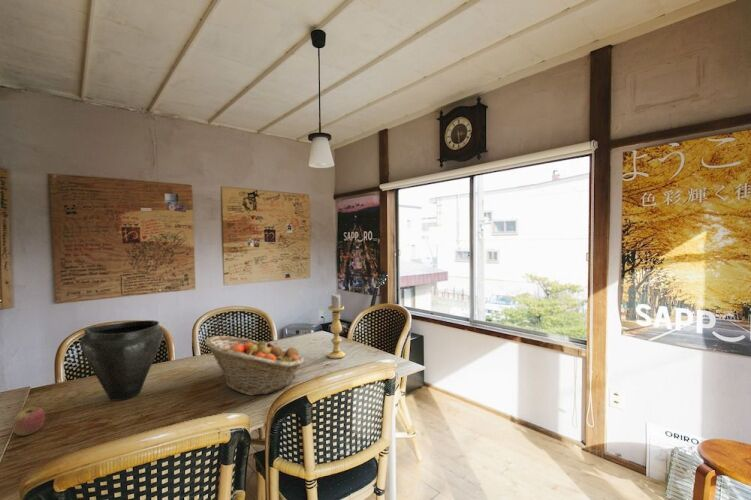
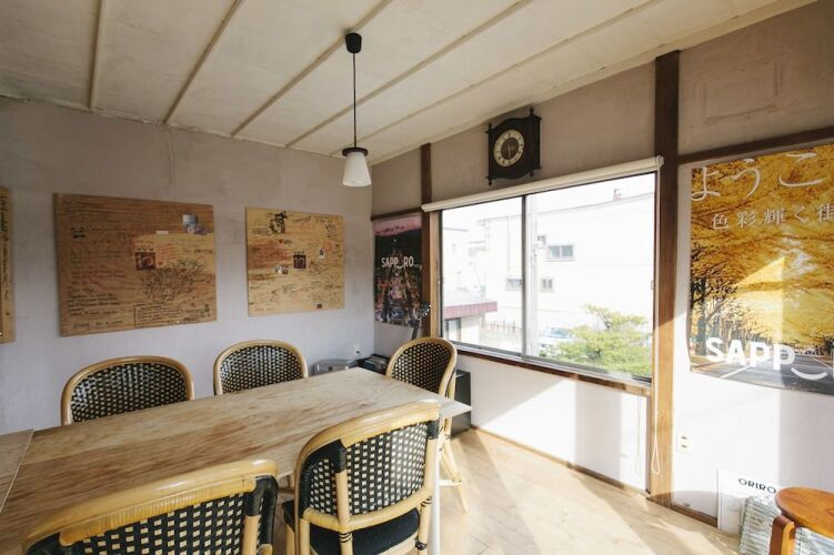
- candle holder (336, 324)
- vase (124, 359)
- apple (29, 420)
- fruit basket (255, 358)
